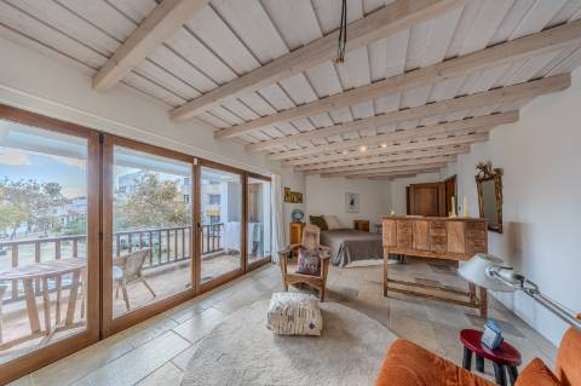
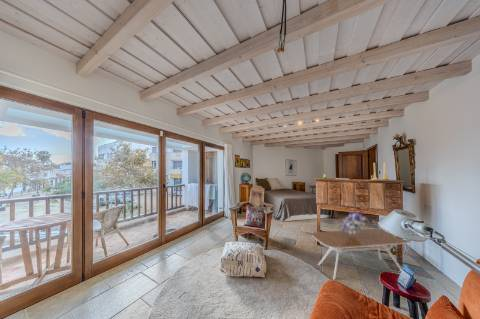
+ coffee table (359, 250)
+ bouquet (357, 224)
